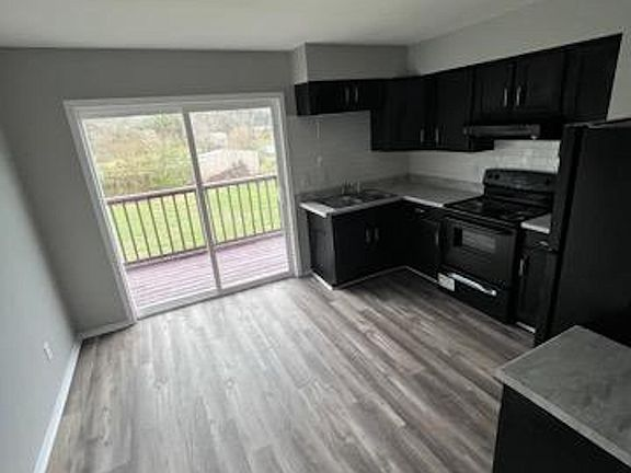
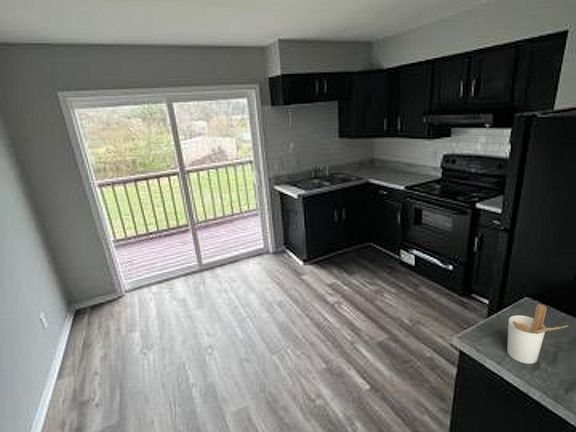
+ utensil holder (533, 336)
